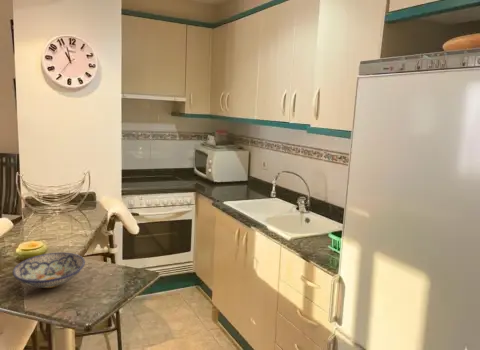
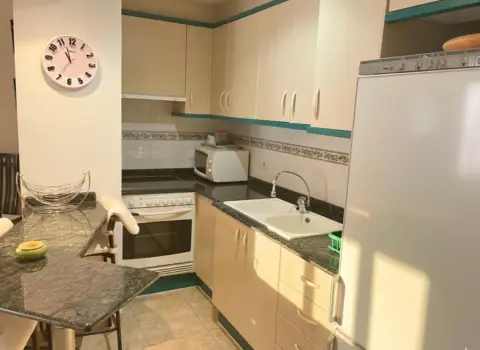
- bowl (50, 274)
